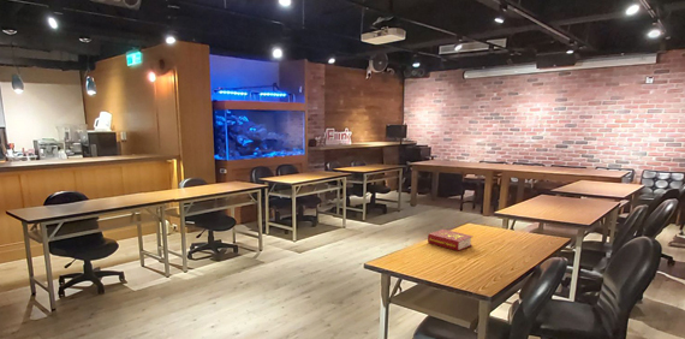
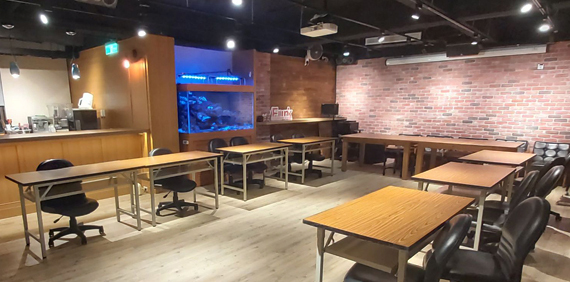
- book (449, 239)
